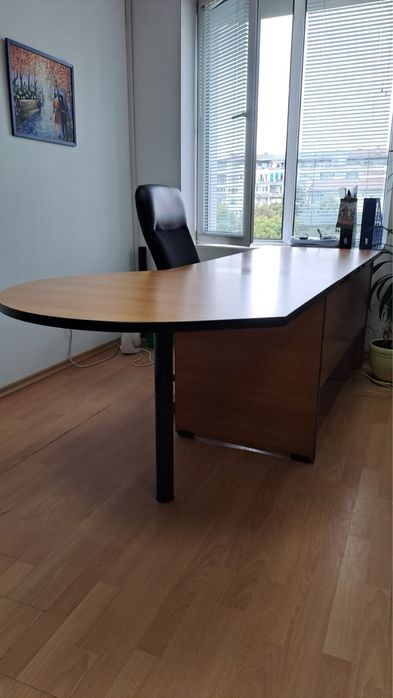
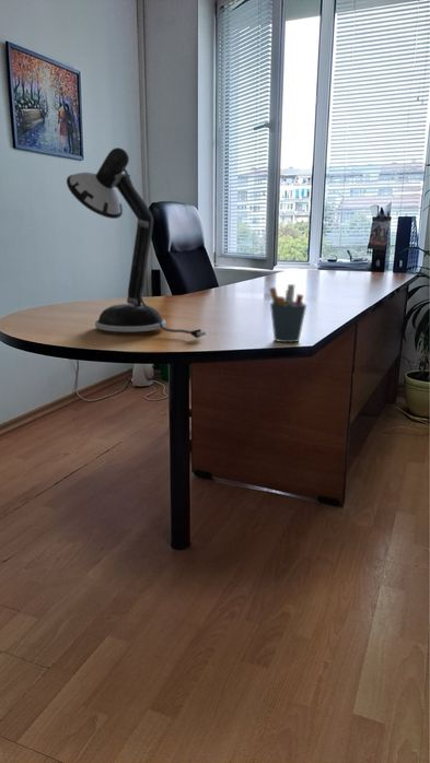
+ pen holder (287, 312)
+ desk lamp (135, 242)
